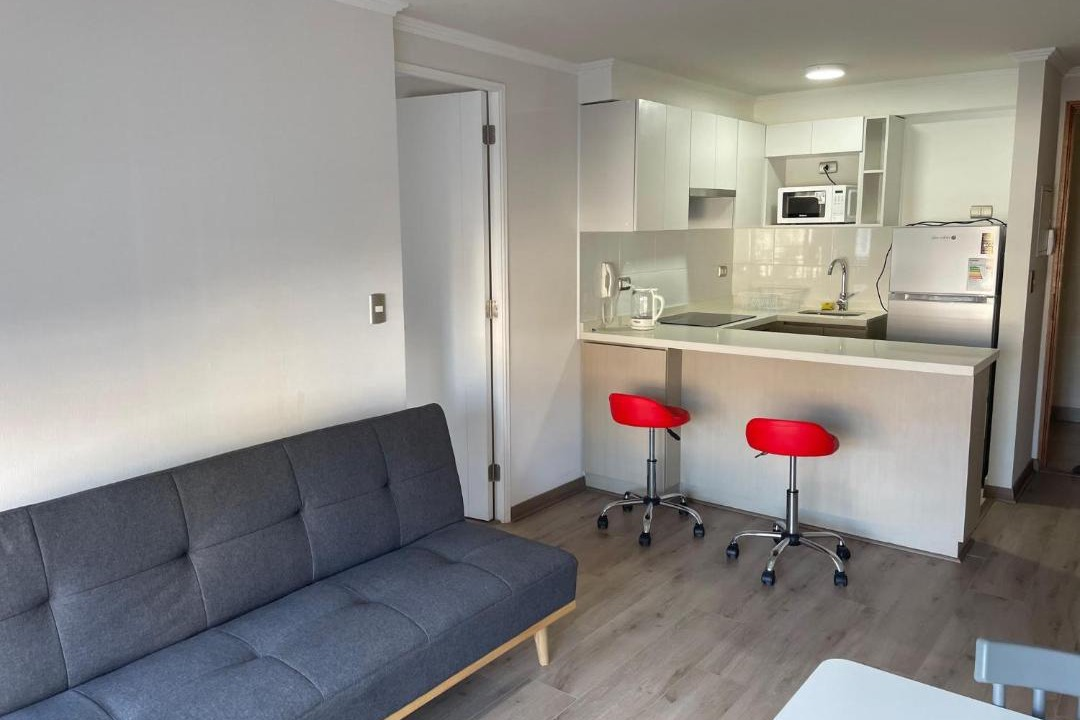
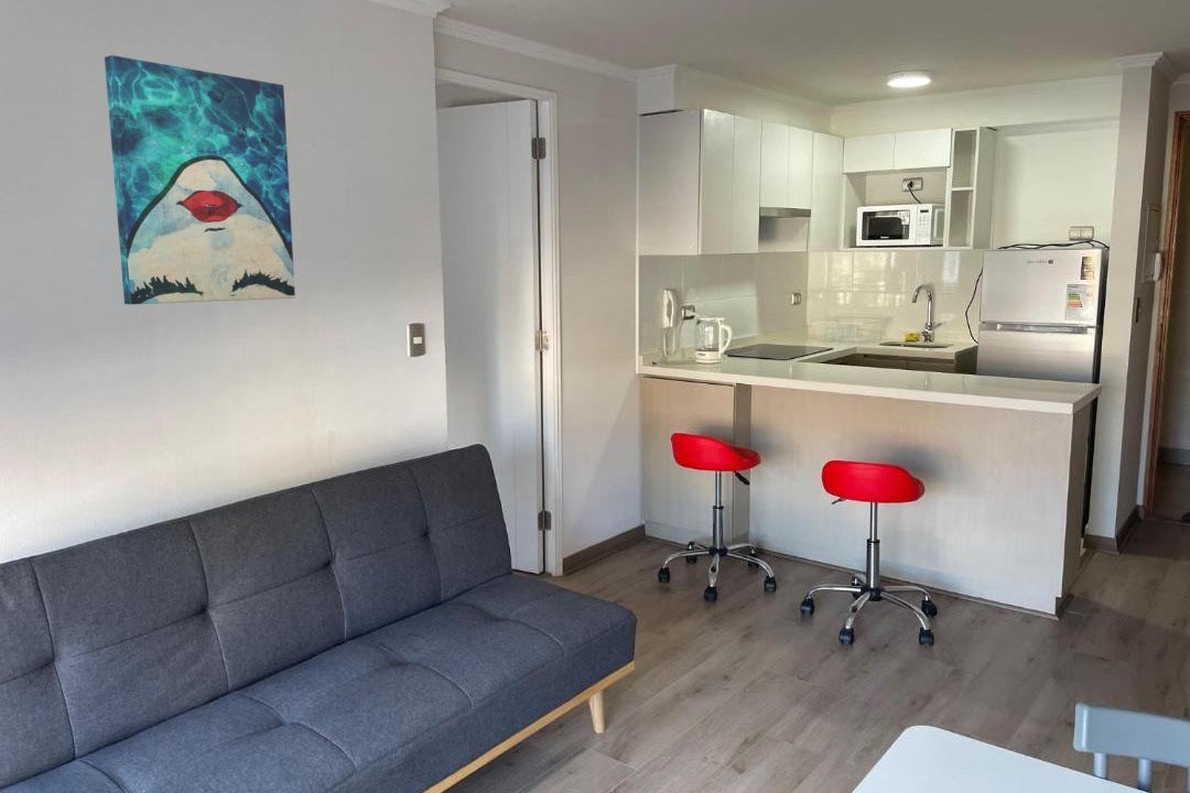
+ wall art (208, 188)
